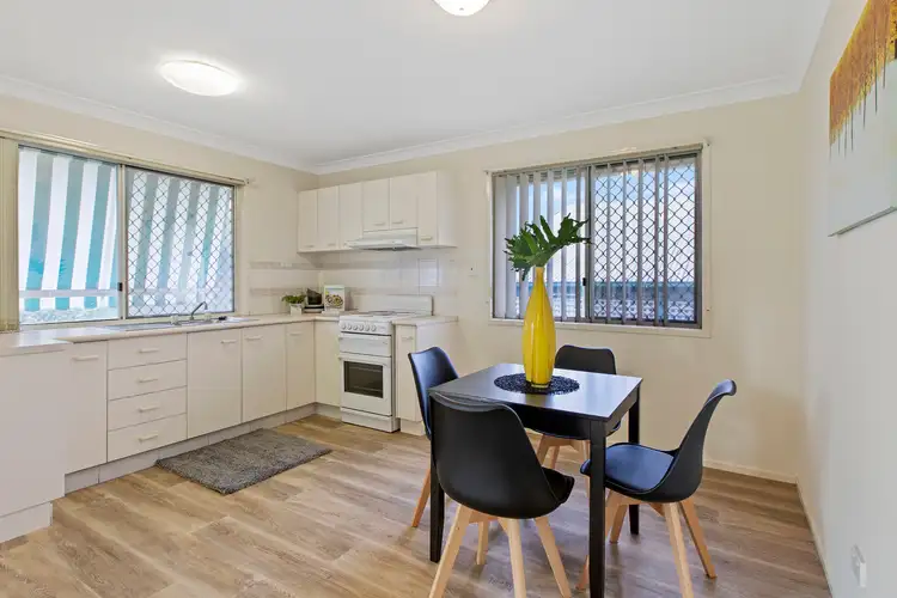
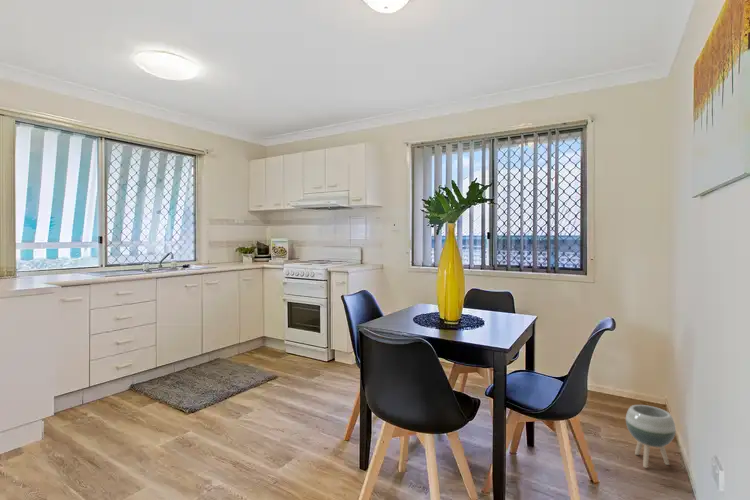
+ planter (649, 436)
